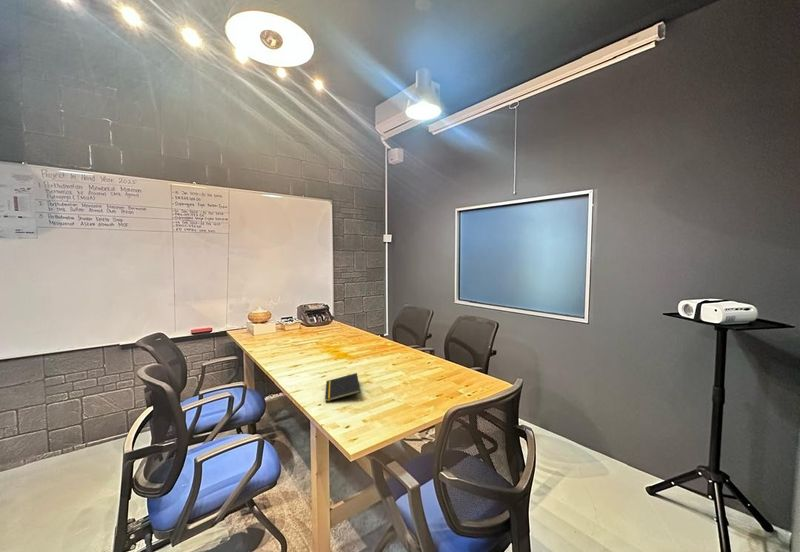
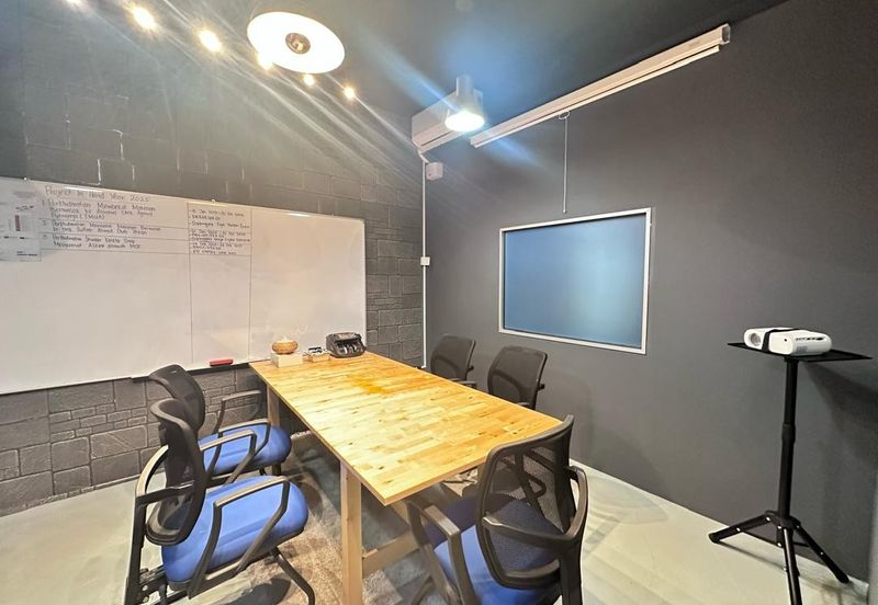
- notepad (342, 386)
